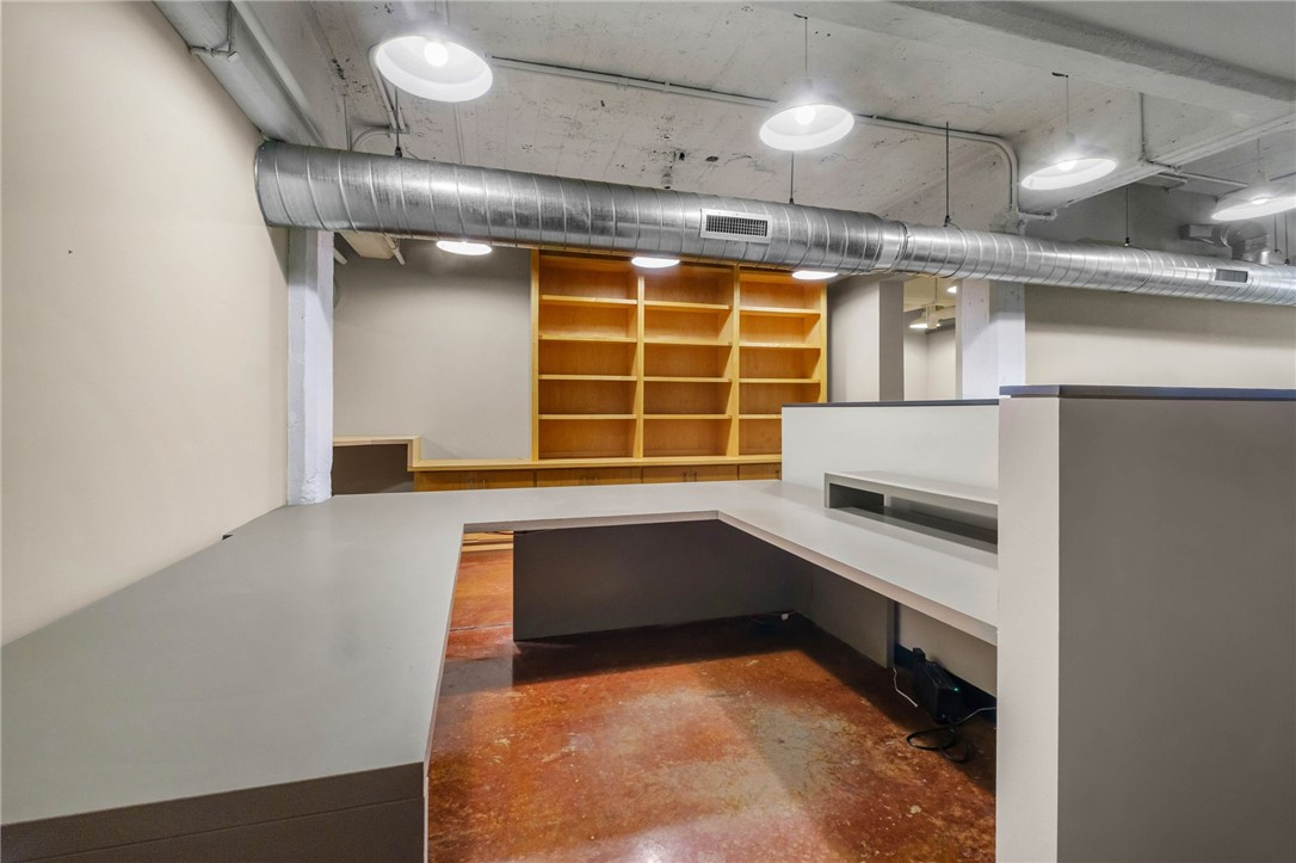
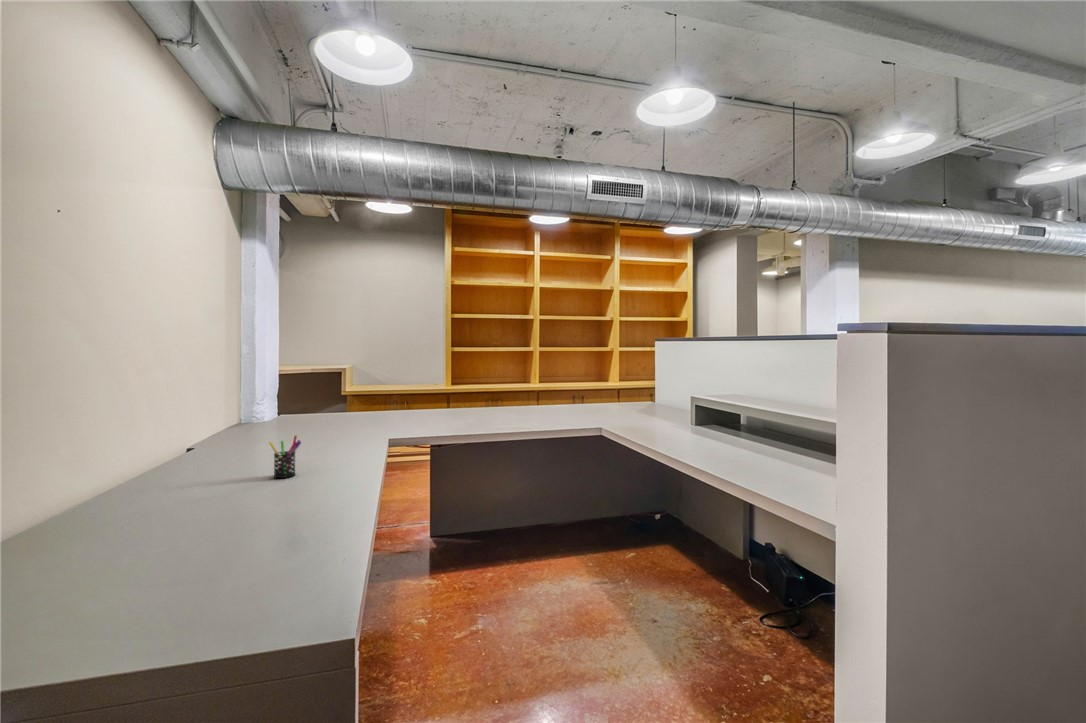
+ pen holder (285, 455)
